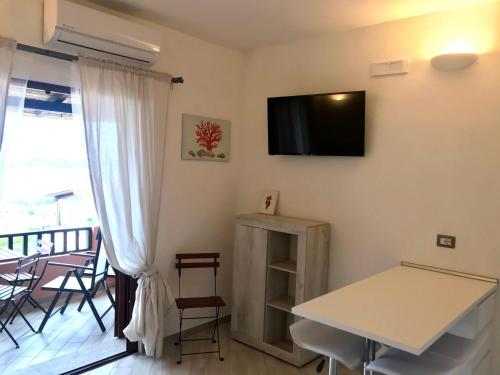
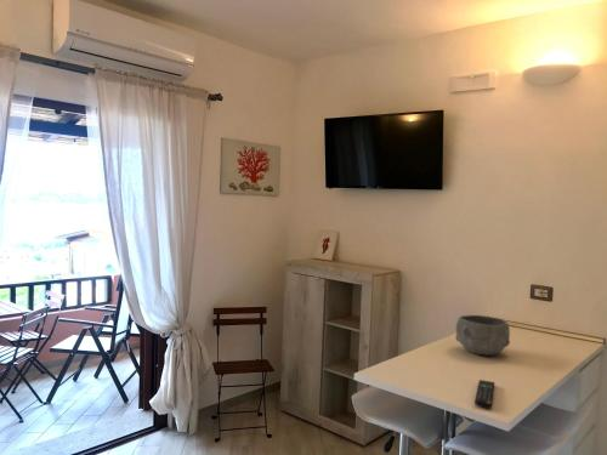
+ remote control (484, 393)
+ bowl (482, 335)
